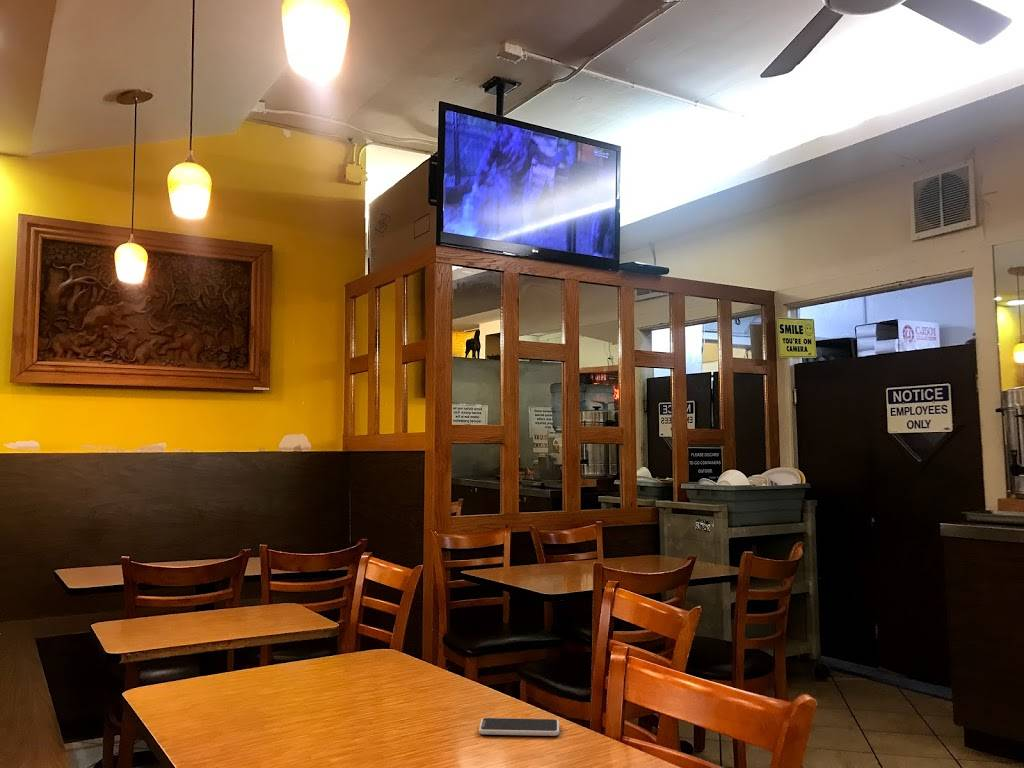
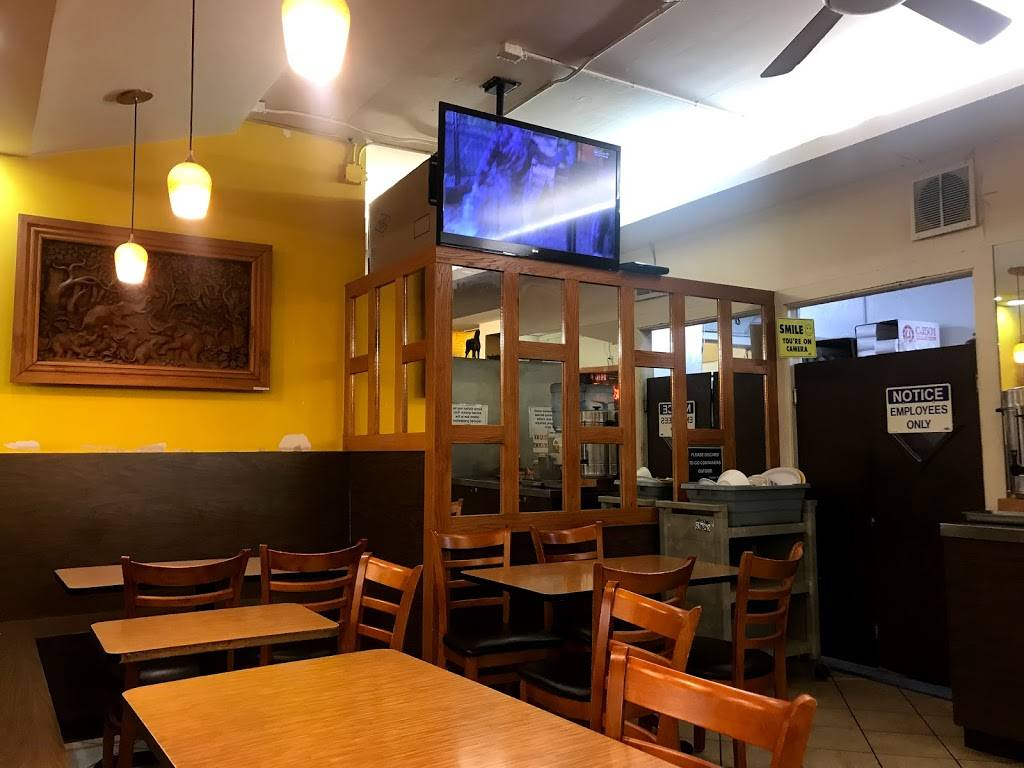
- smartphone (519, 726)
